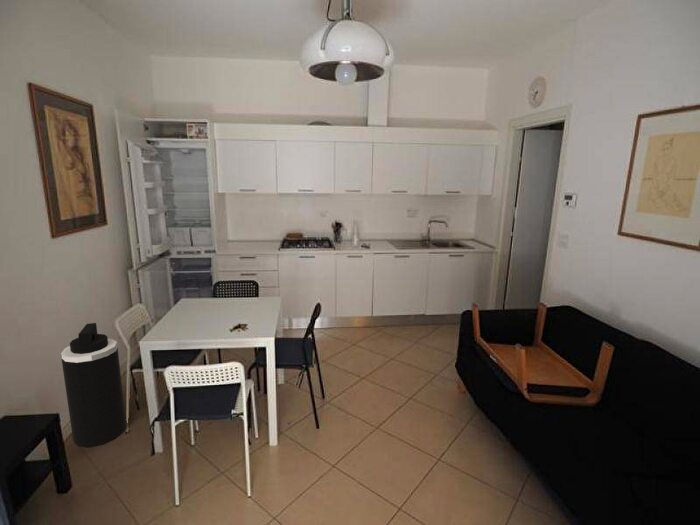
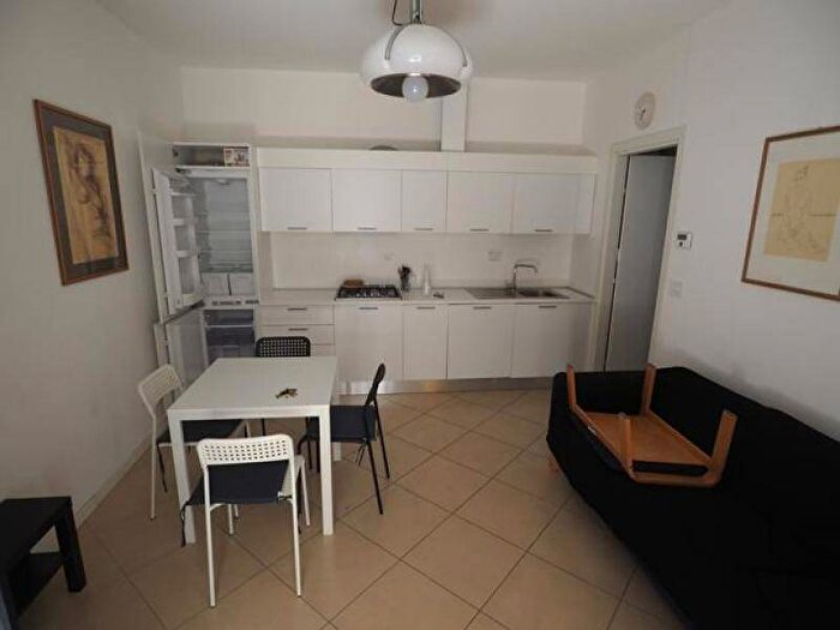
- trash can (94, 382)
